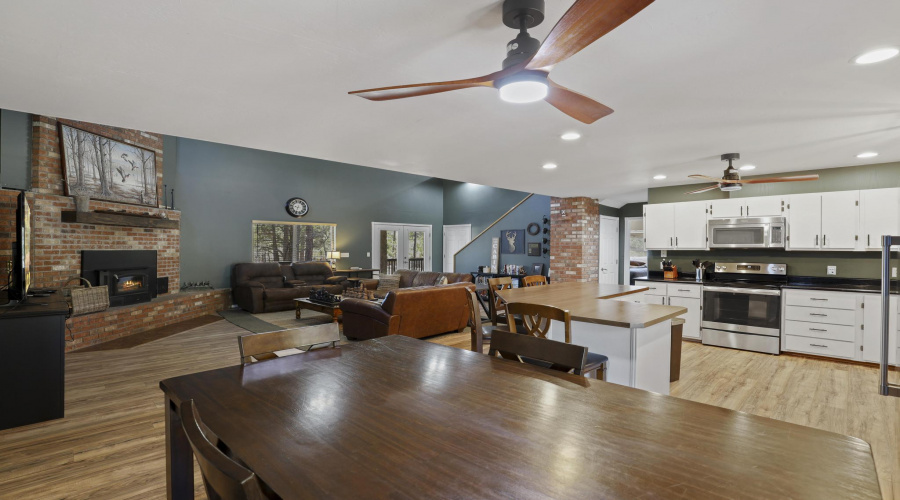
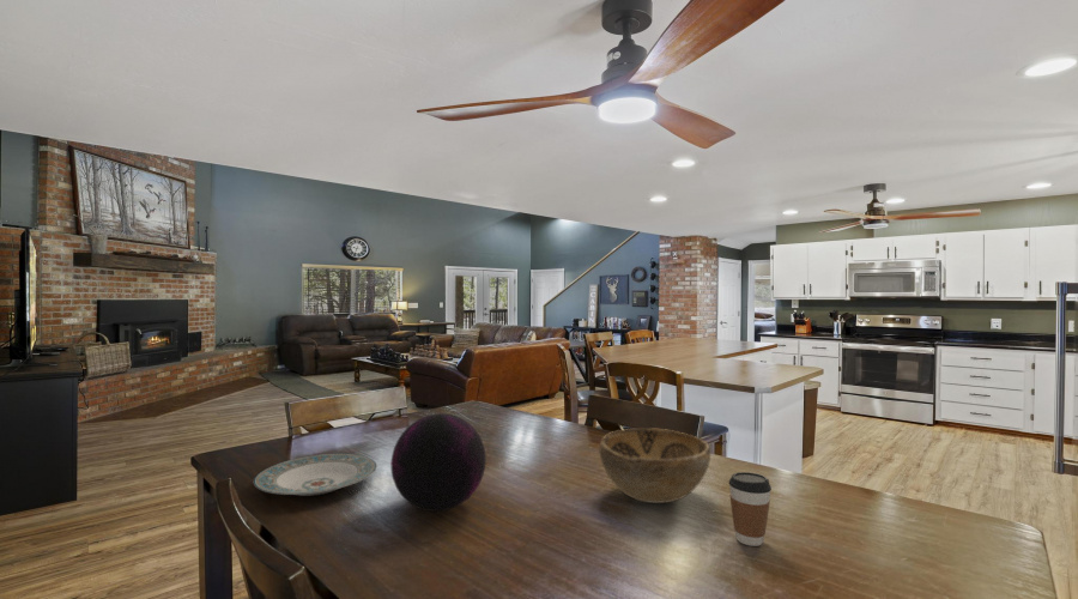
+ decorative orb (438, 460)
+ plate (317, 478)
+ coffee cup (749, 508)
+ decorative bowl (653, 468)
